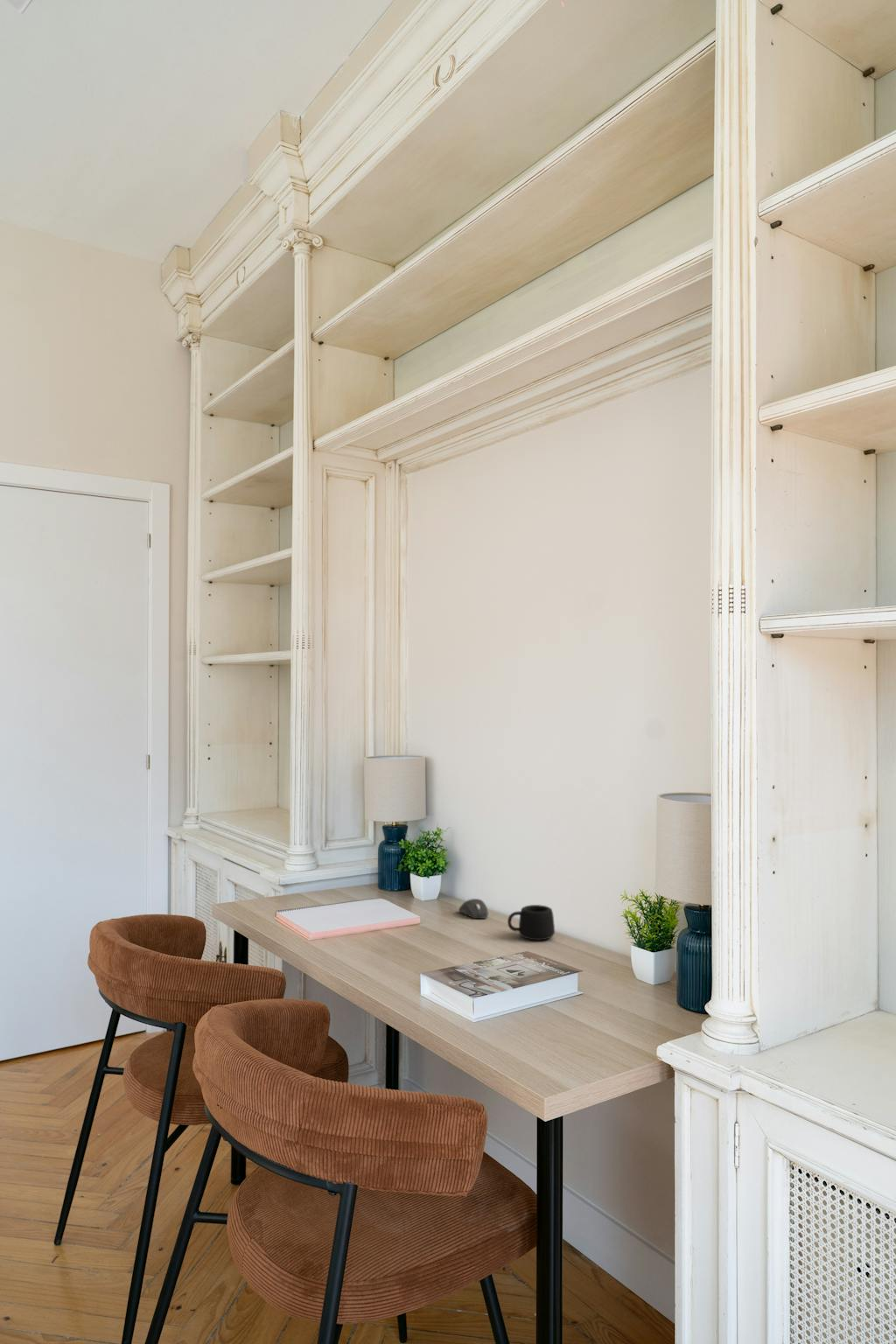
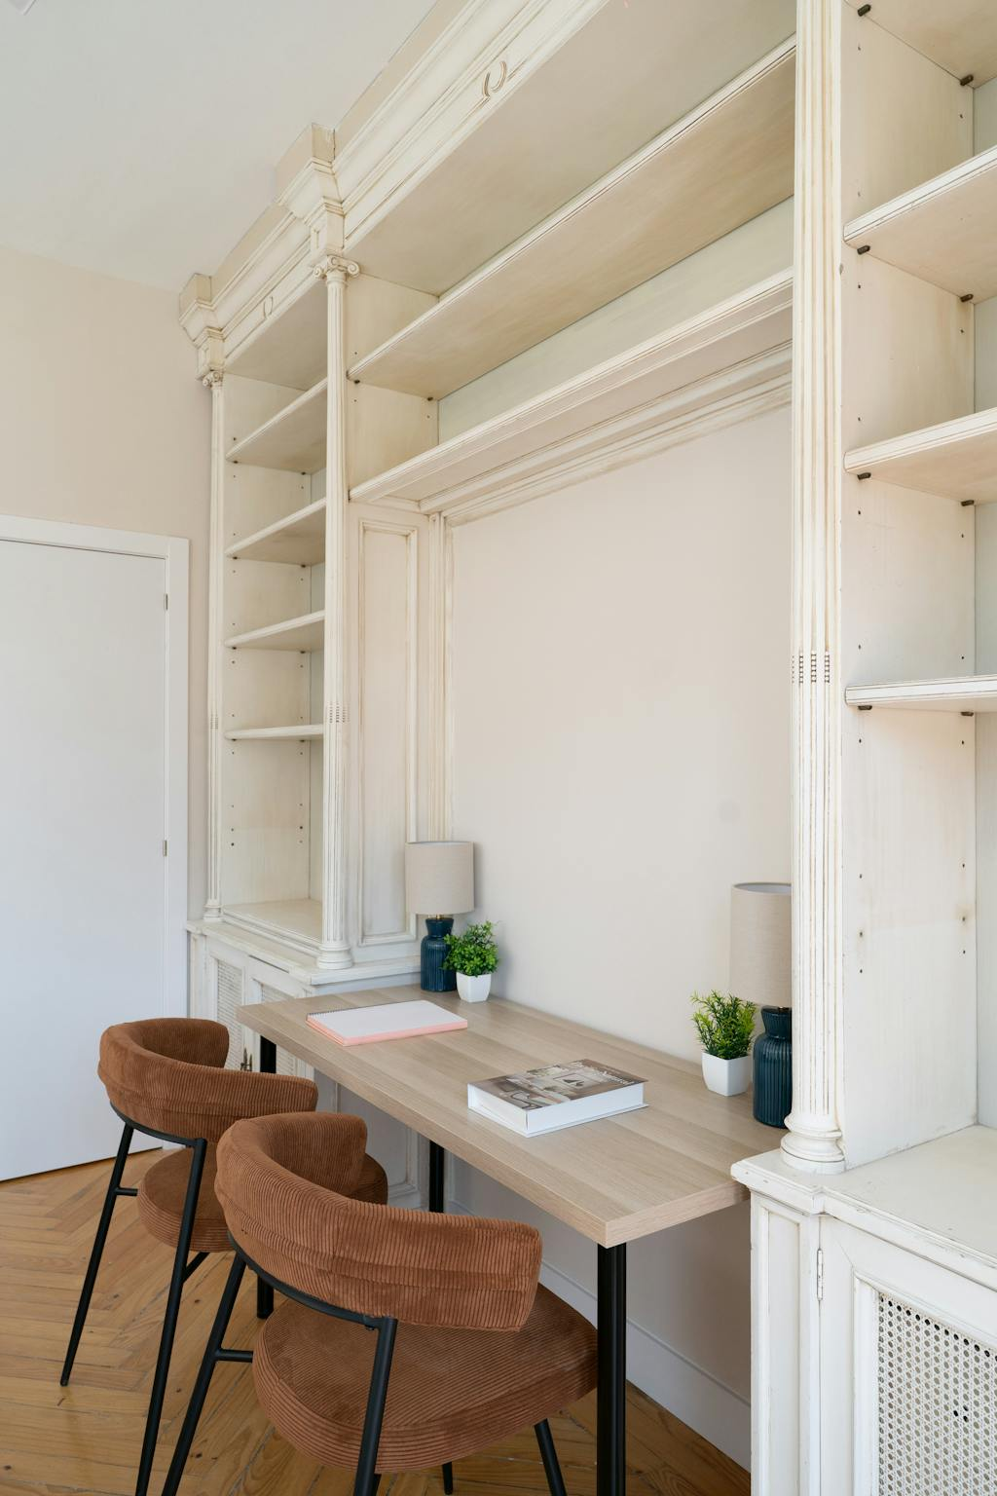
- mug (530, 922)
- computer mouse (475, 906)
